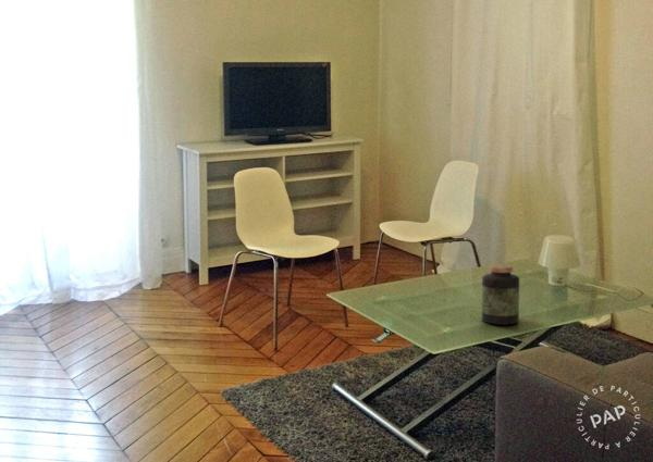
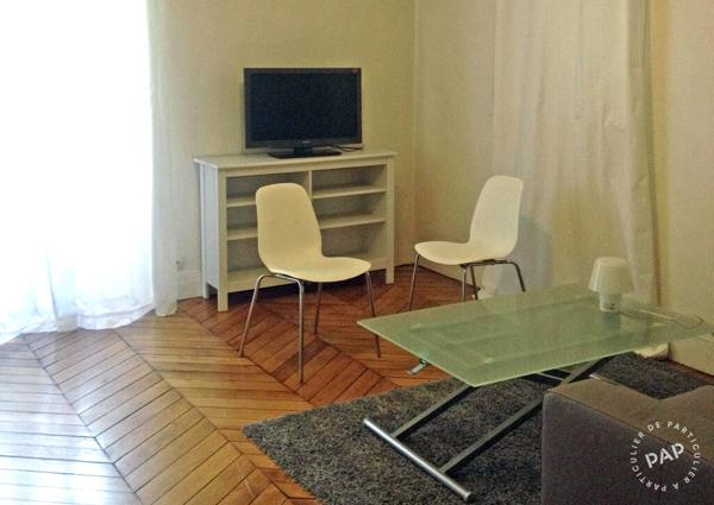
- jar (500, 294)
